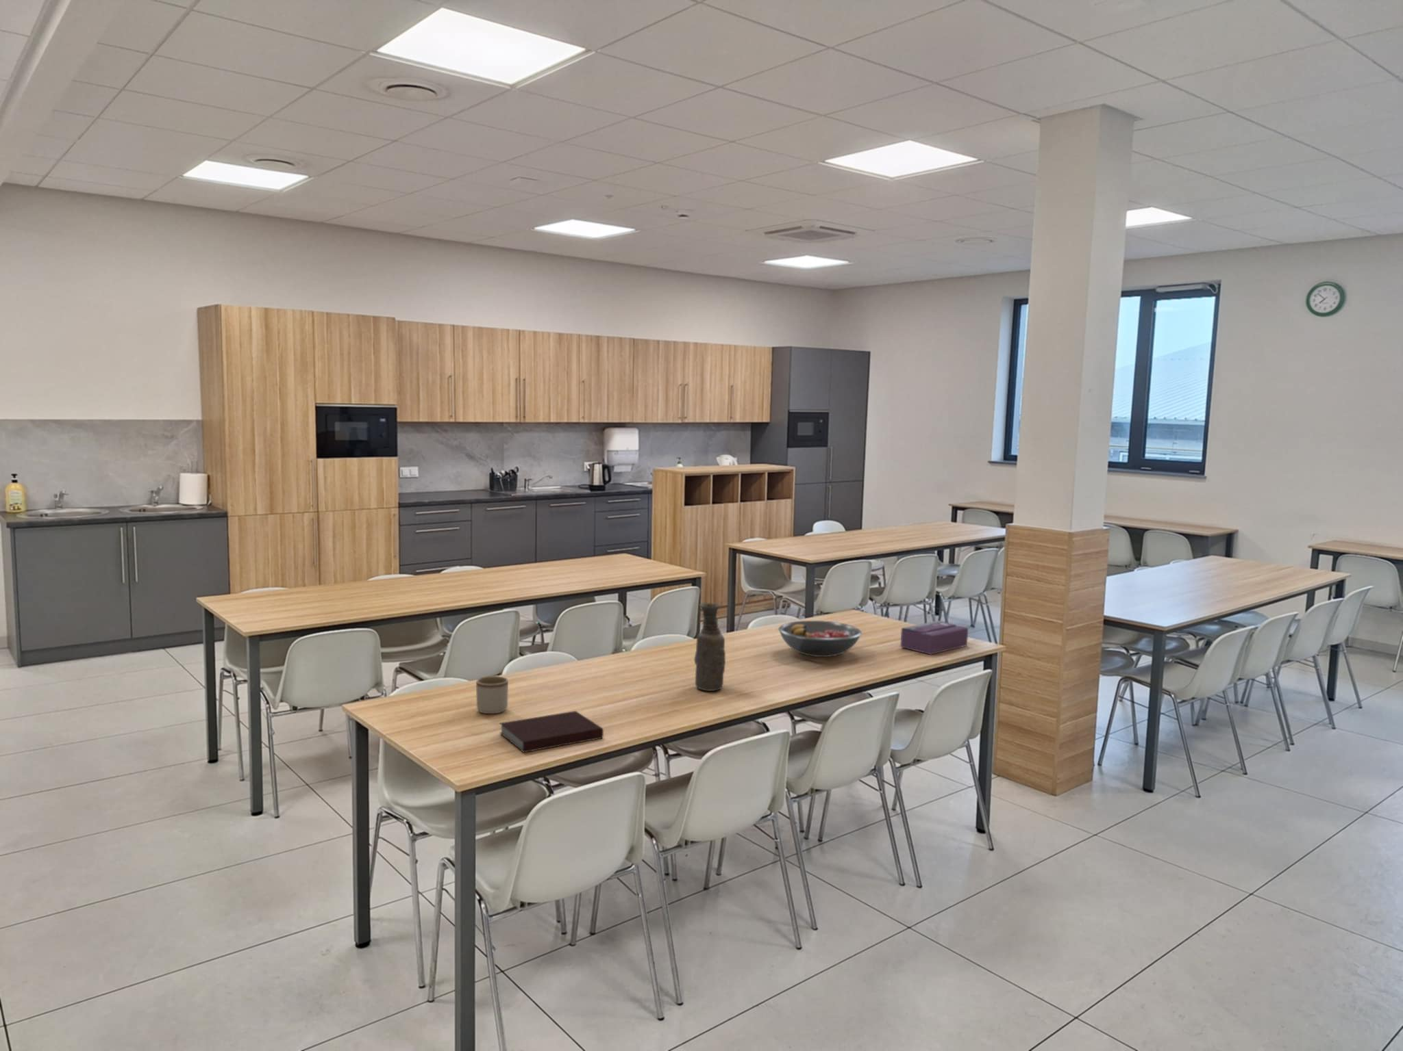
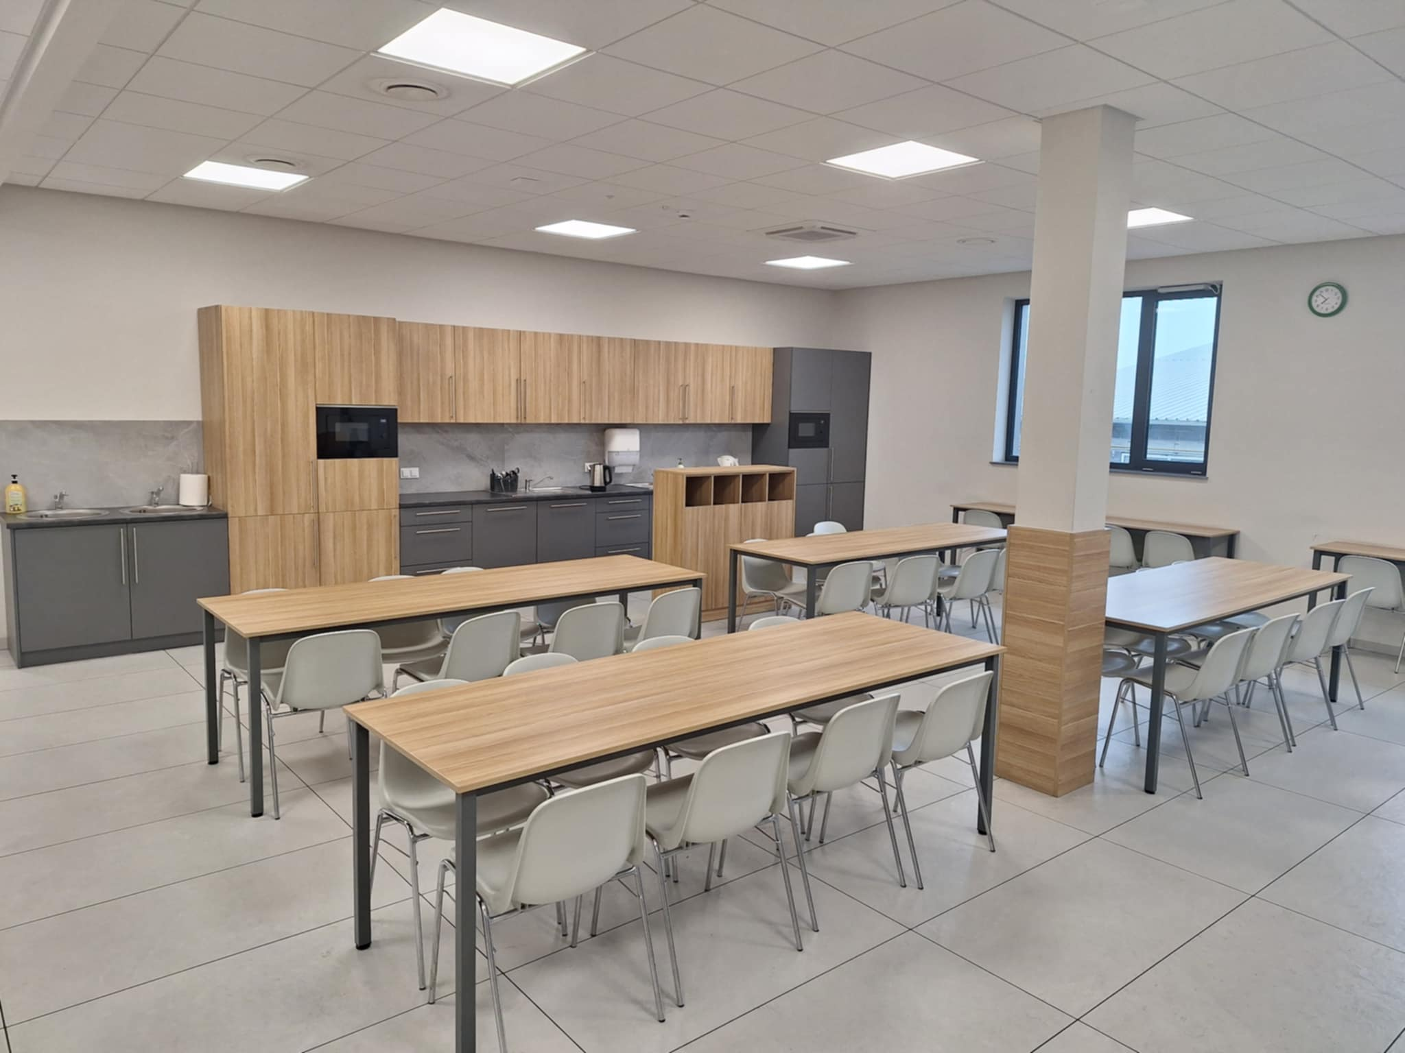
- vase (709, 646)
- fruit bowl (820, 638)
- notebook (551, 730)
- mug (489, 693)
- tissue box (935, 636)
